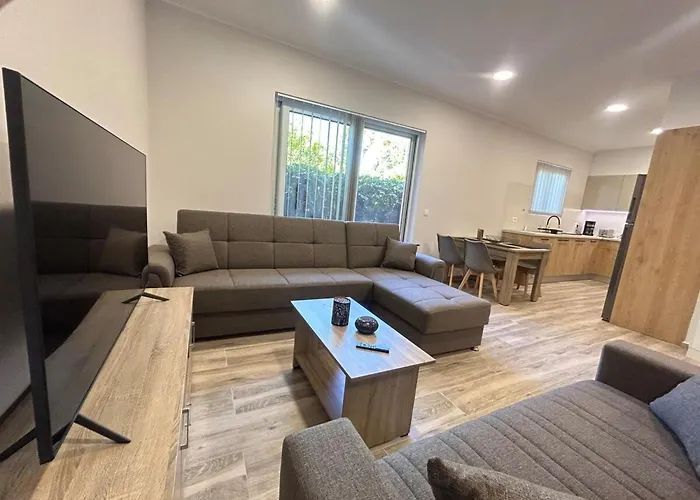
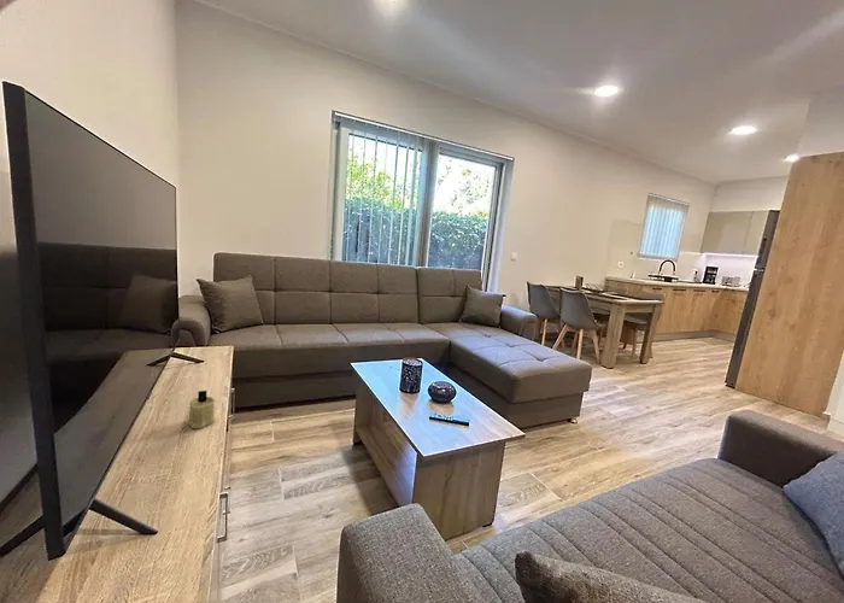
+ candle (200, 406)
